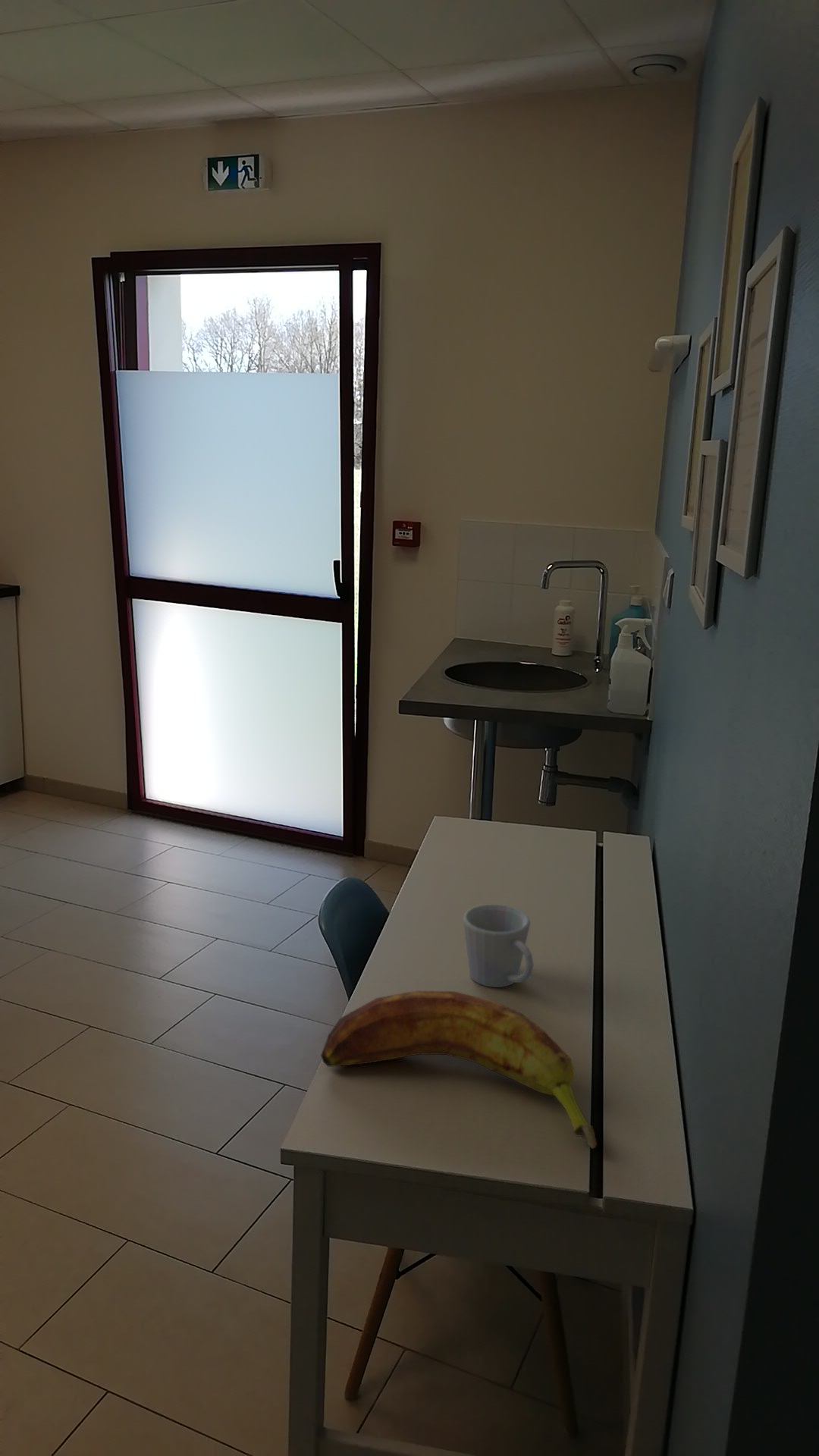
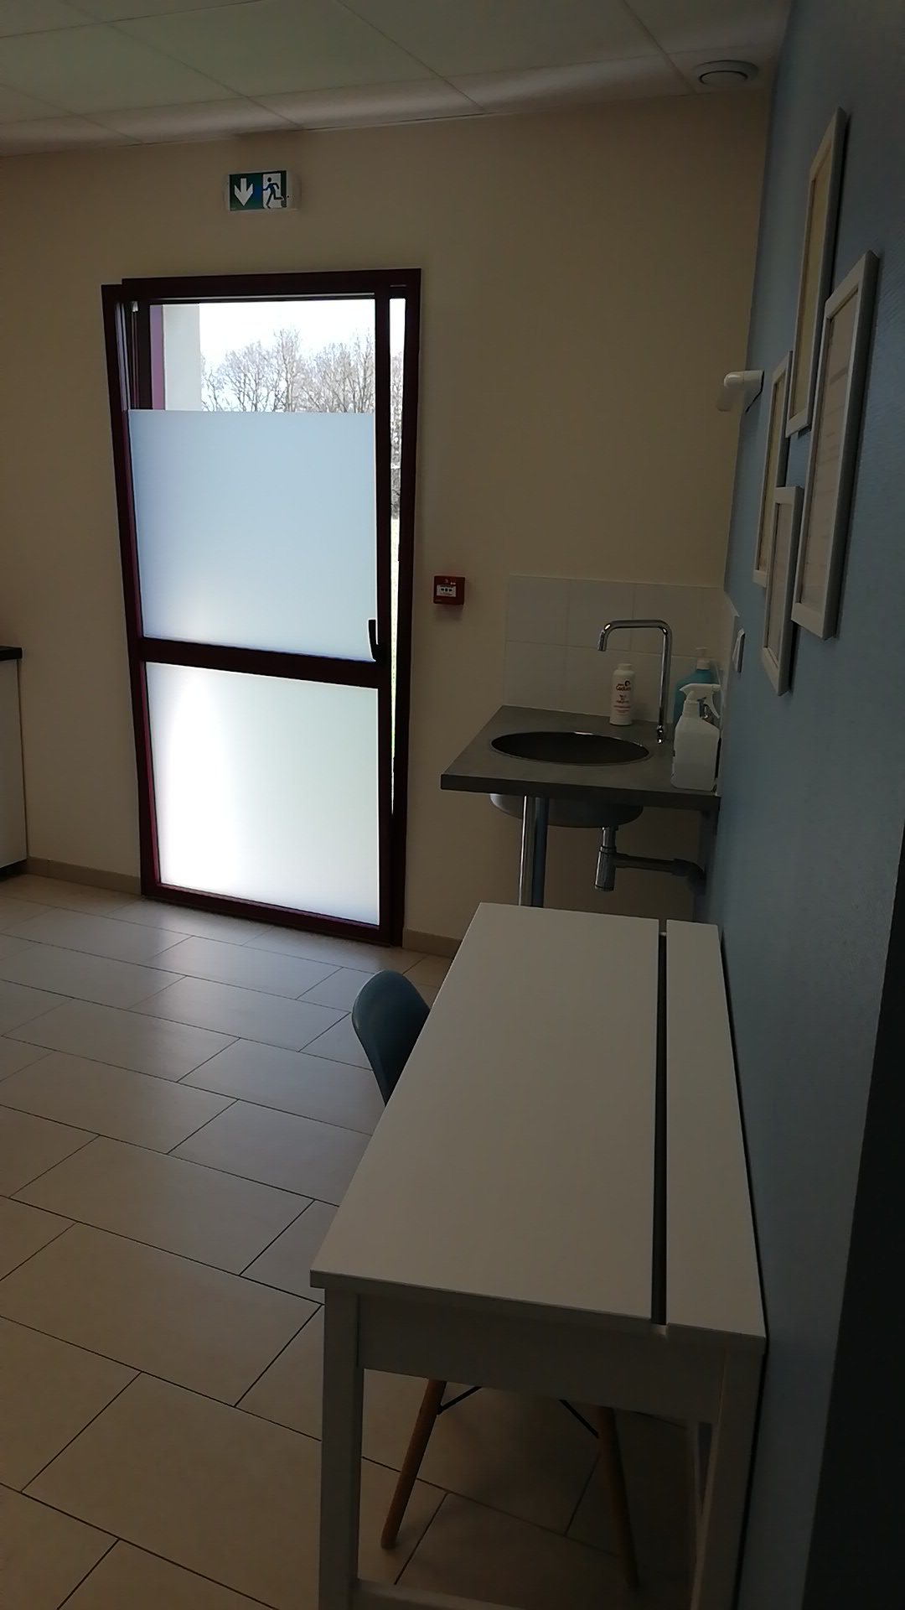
- banana (457, 1055)
- mug (503, 953)
